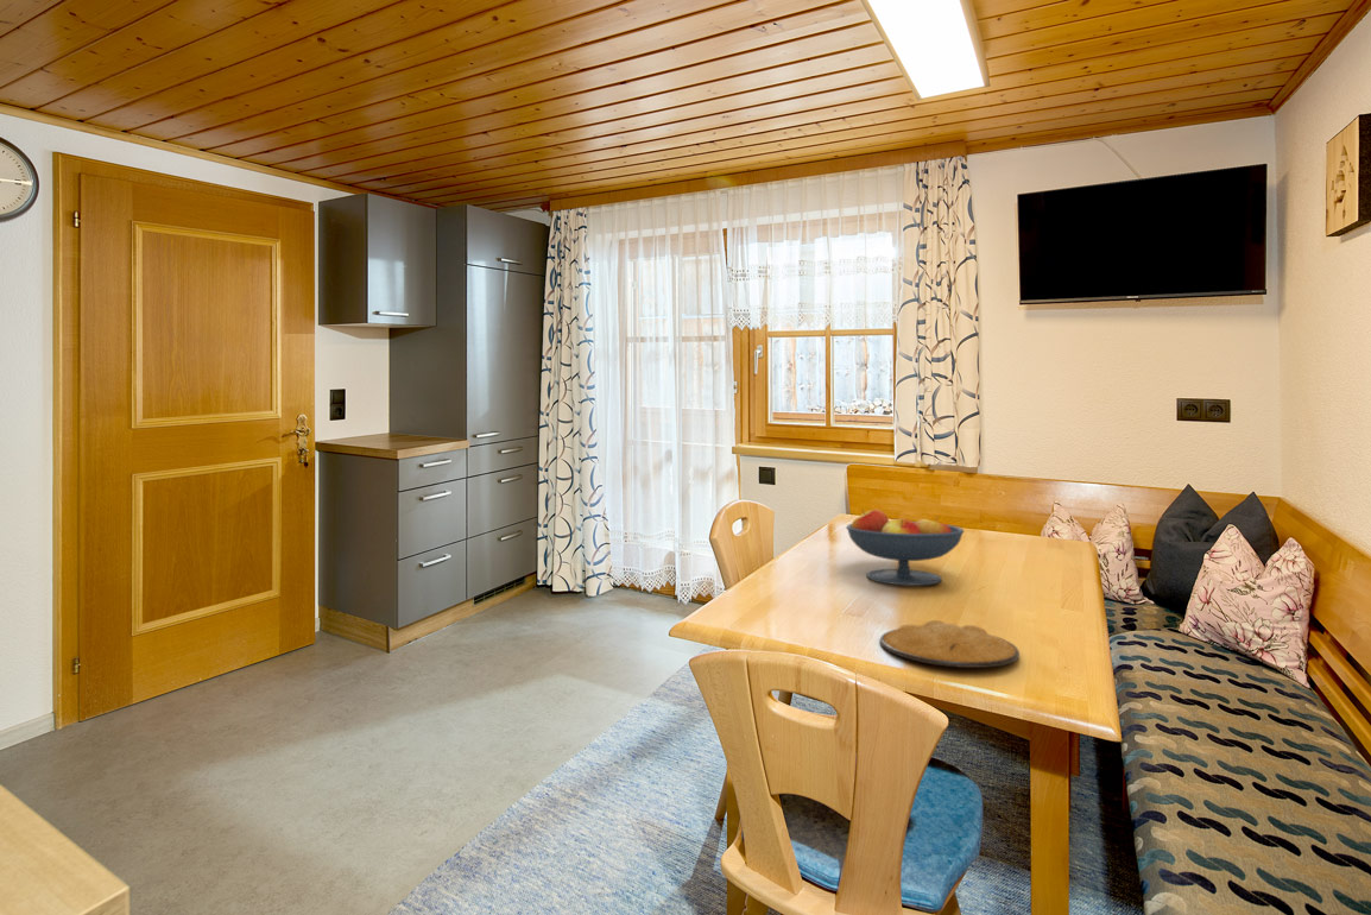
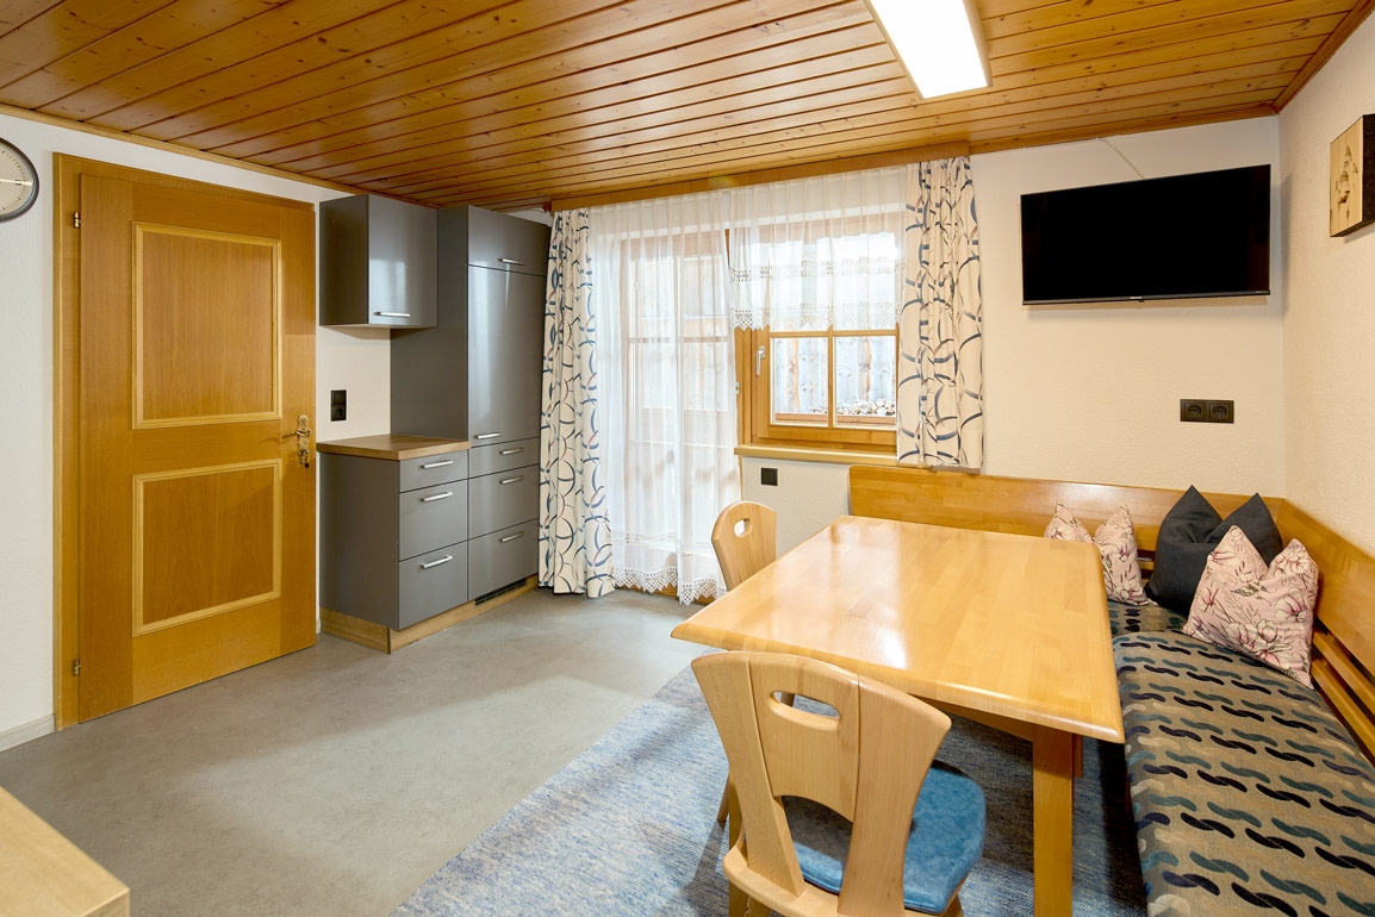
- plate (947, 635)
- fruit bowl (903, 543)
